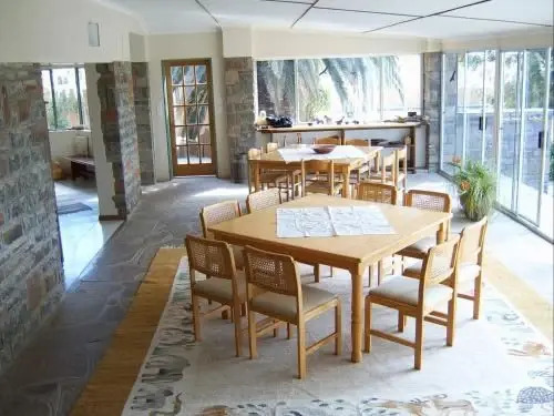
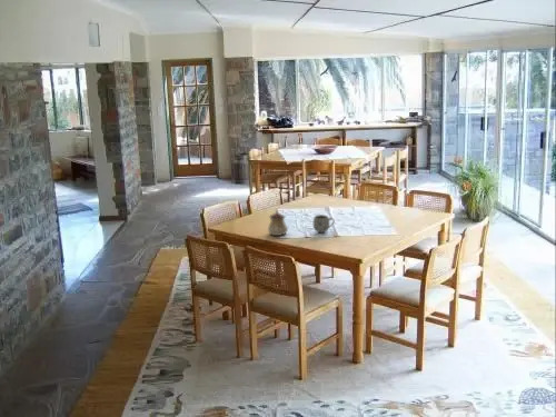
+ teapot (278, 221)
+ mug (324, 224)
